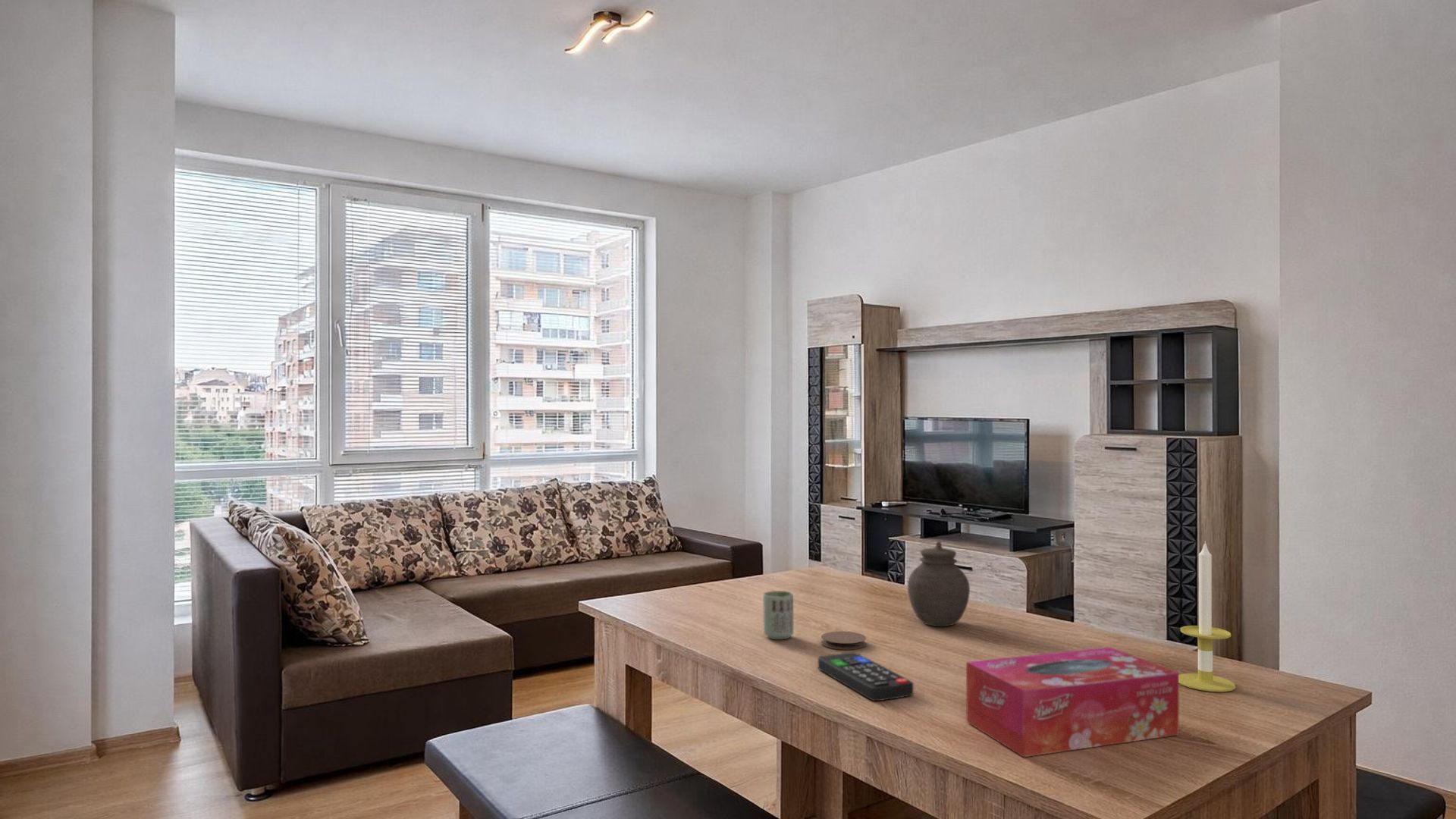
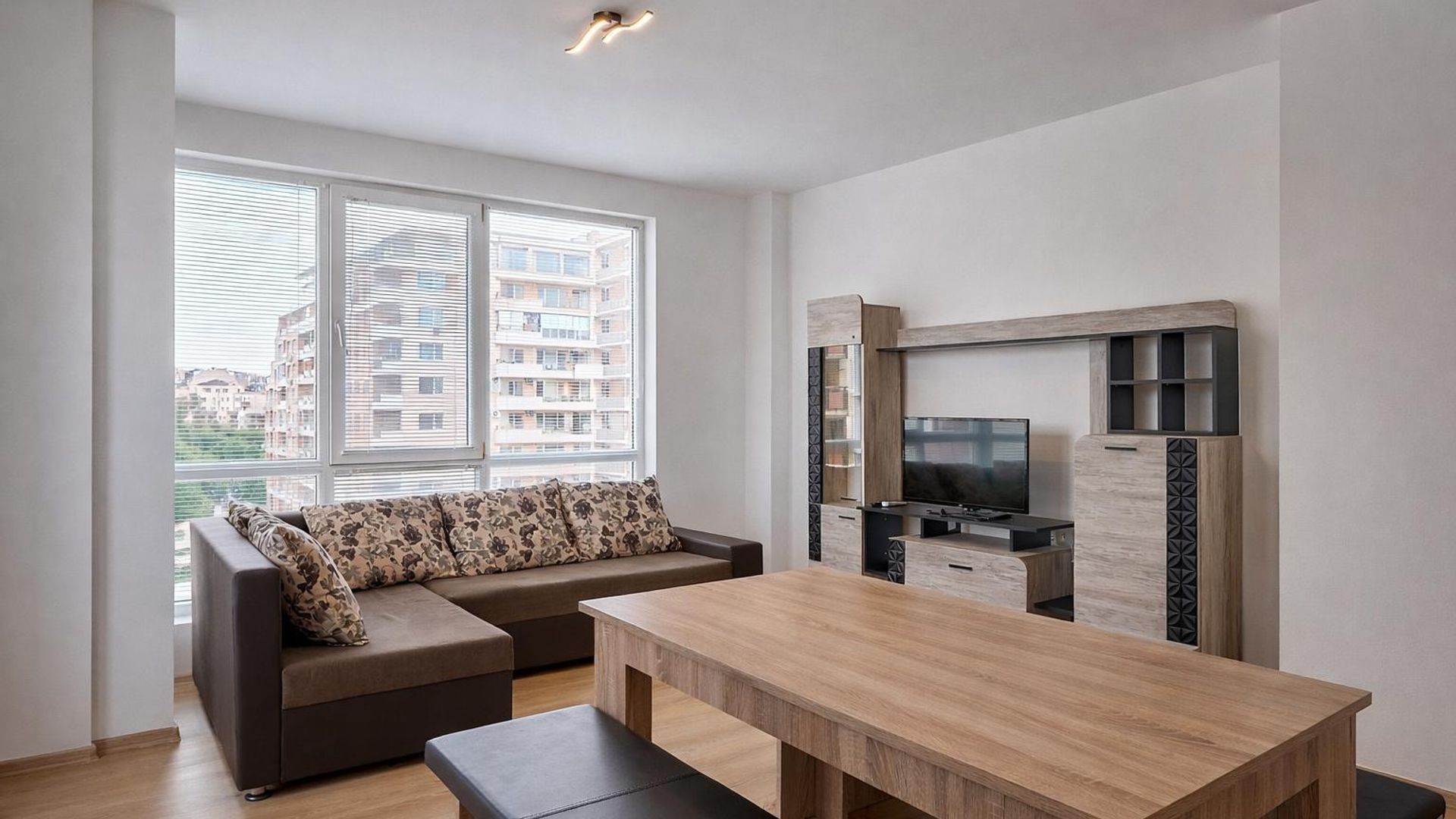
- coaster (843, 640)
- tissue box (1070, 697)
- candle (1205, 612)
- jar (938, 582)
- cup (778, 615)
- remote control (863, 673)
